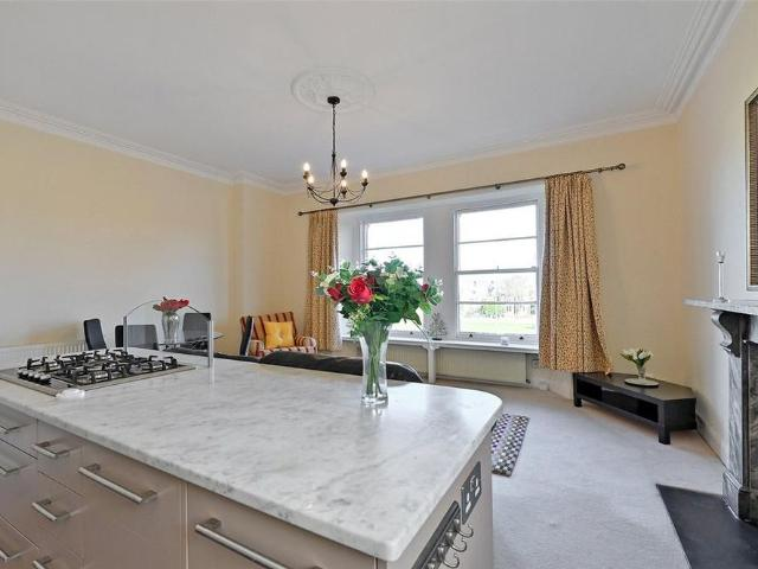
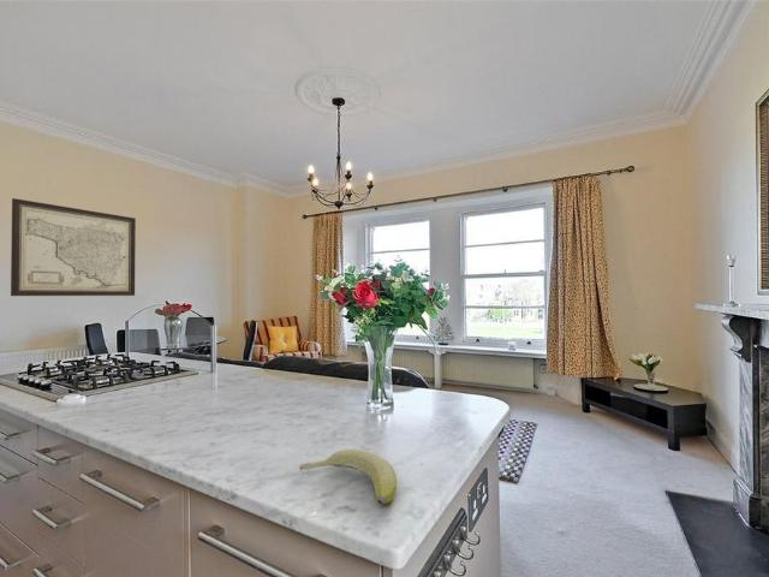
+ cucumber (348, 466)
+ wall art (79, 252)
